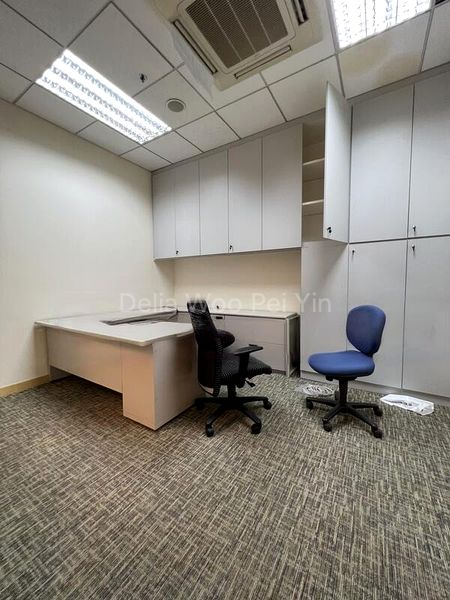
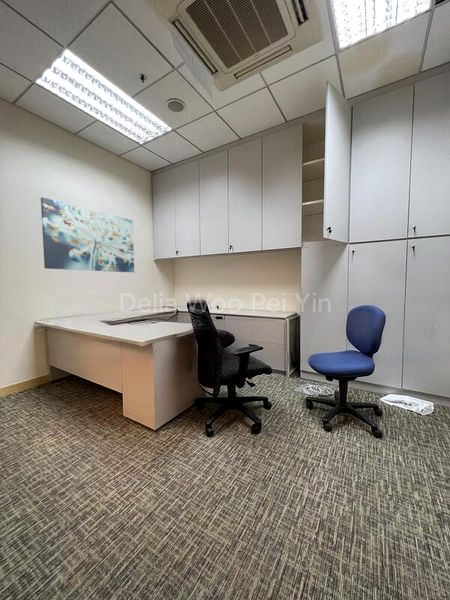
+ wall art (94, 241)
